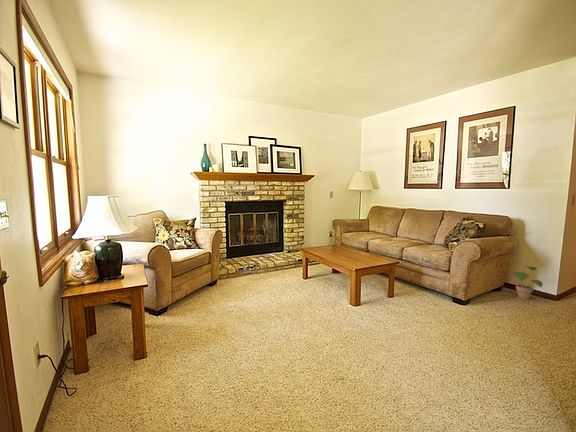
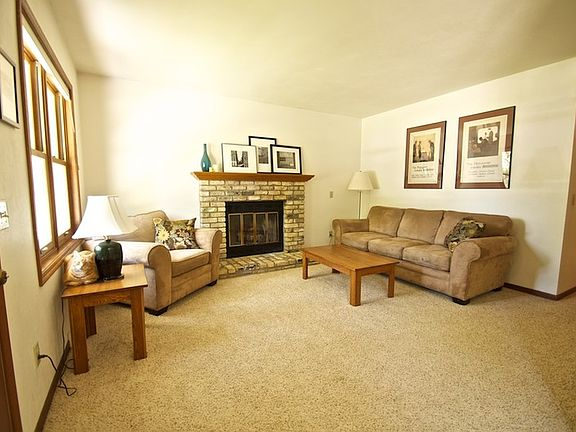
- potted plant (525, 282)
